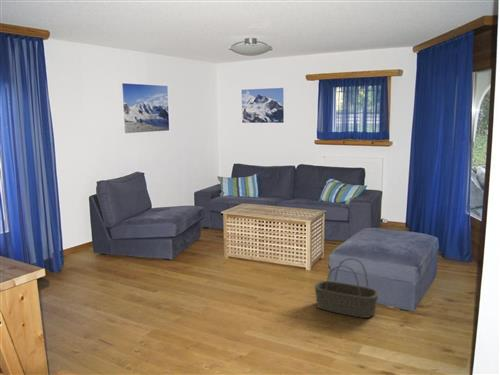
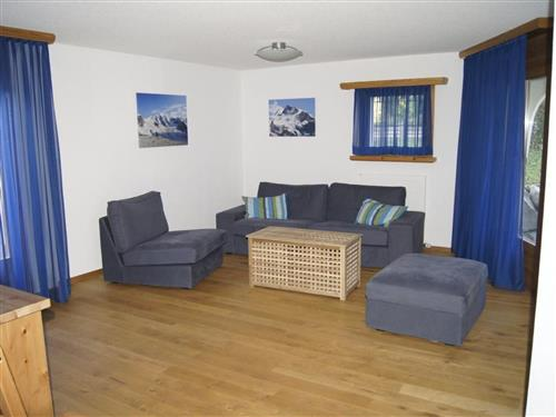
- basket (346, 285)
